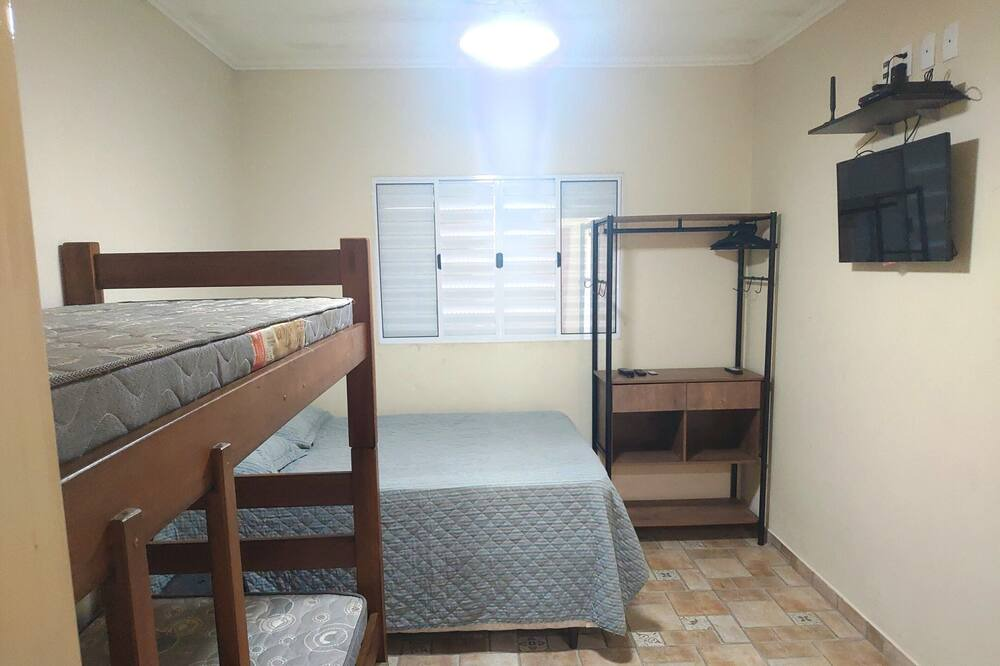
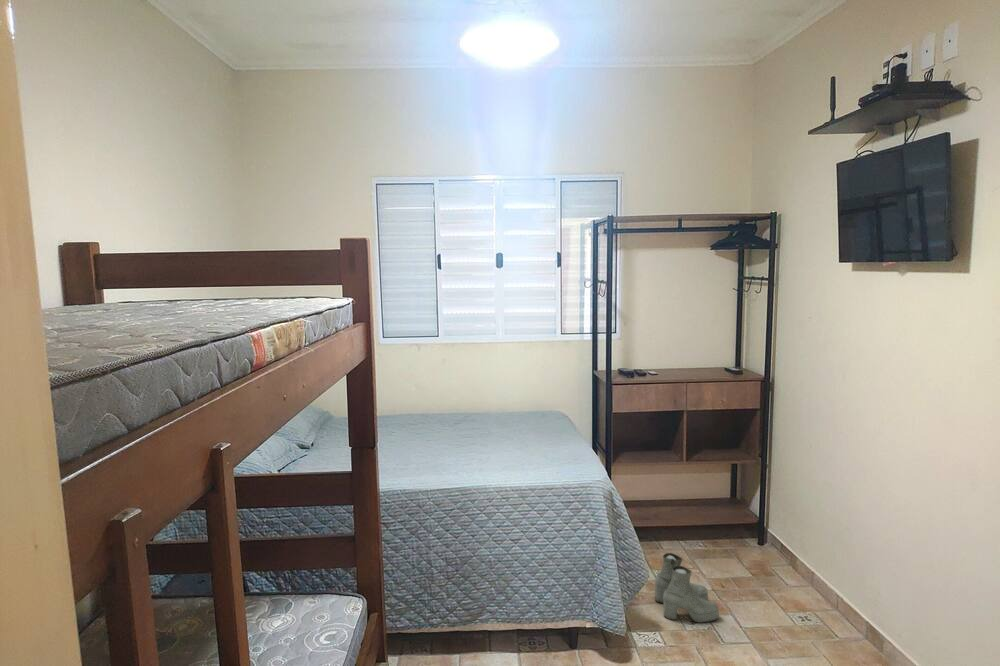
+ boots (685, 585)
